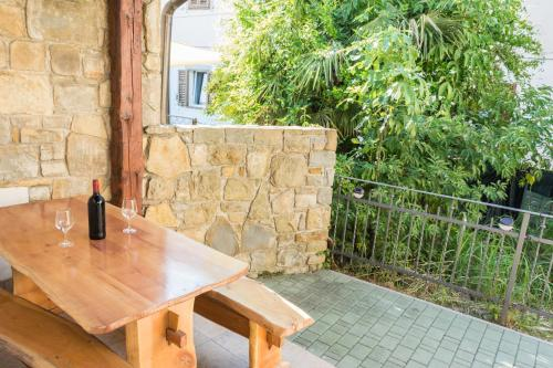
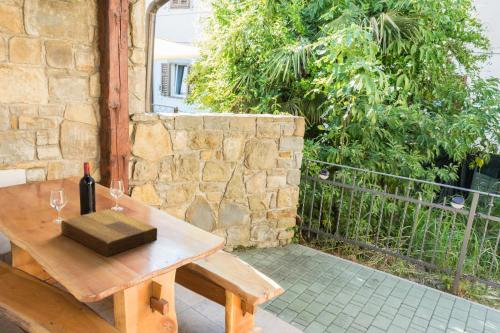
+ cutting board (109, 229)
